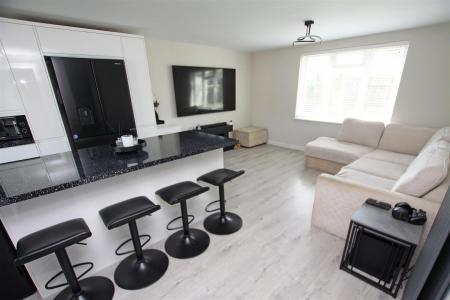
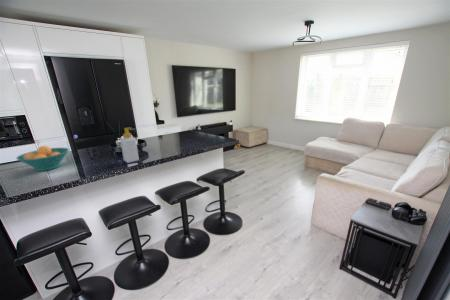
+ fruit bowl (45, 157)
+ soap bottle (128, 144)
